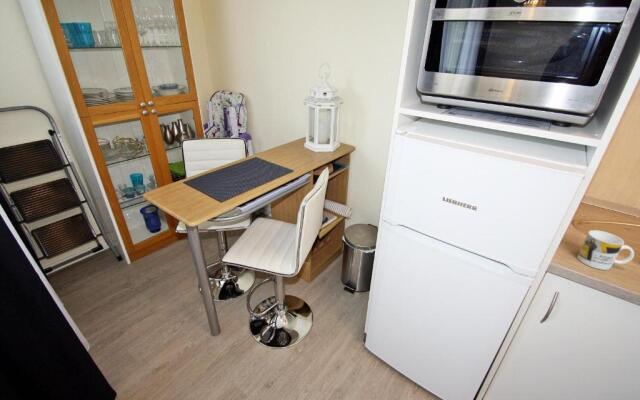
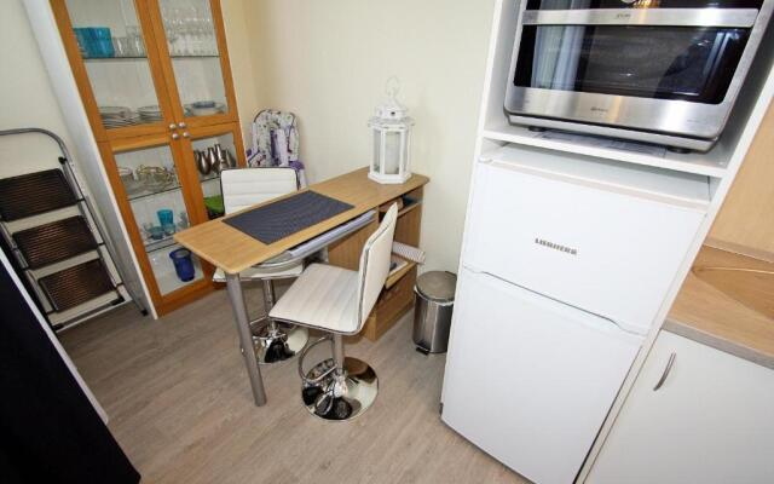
- mug (607, 251)
